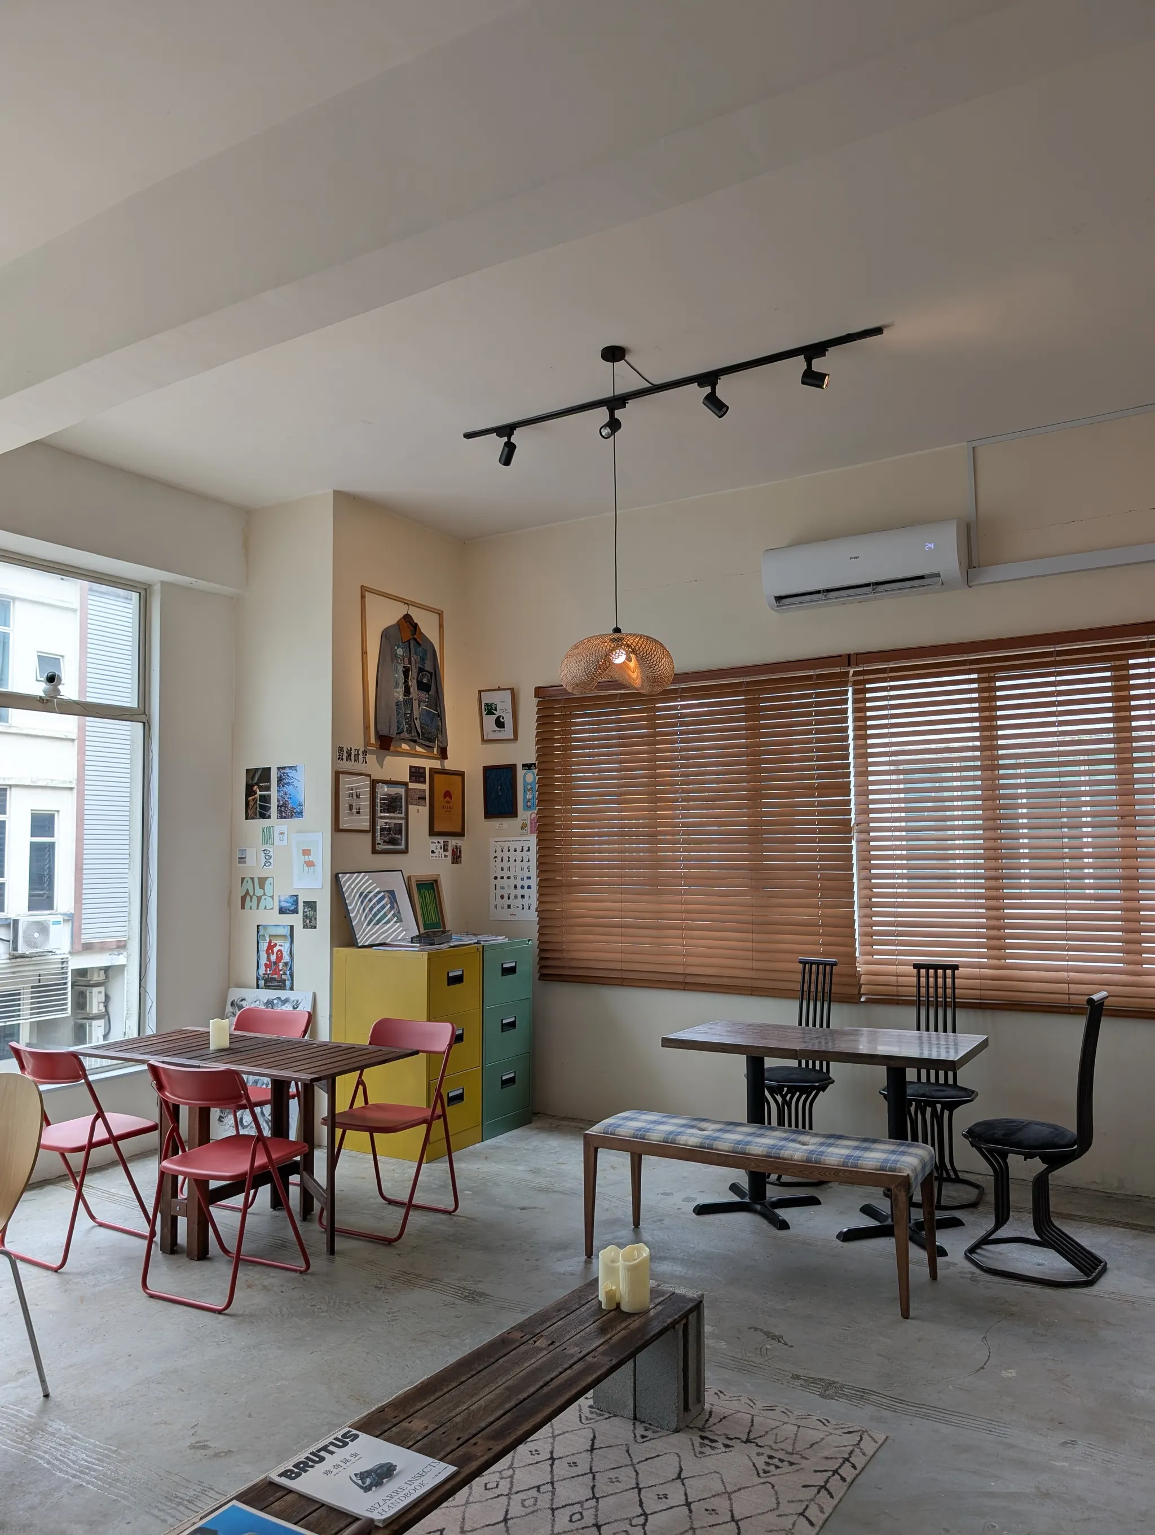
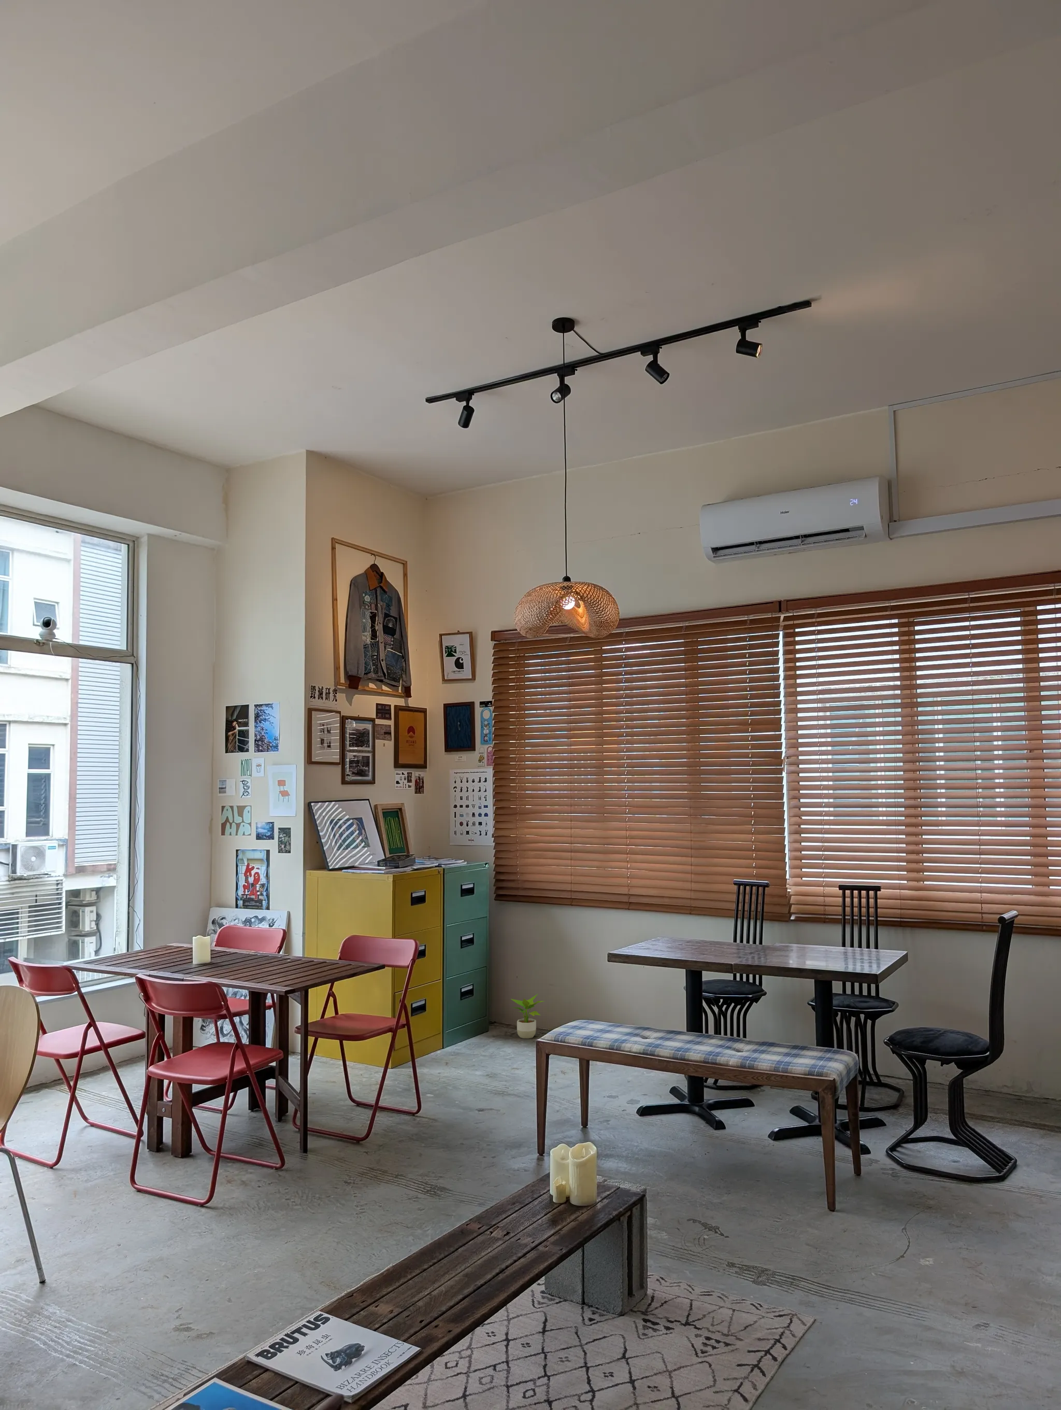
+ potted plant (528, 1015)
